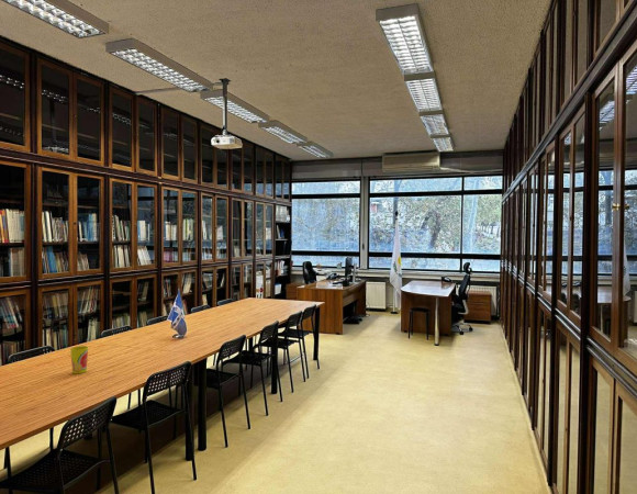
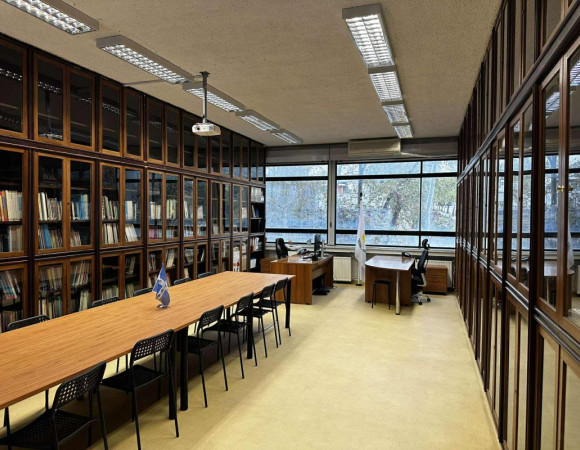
- cup (79, 359)
